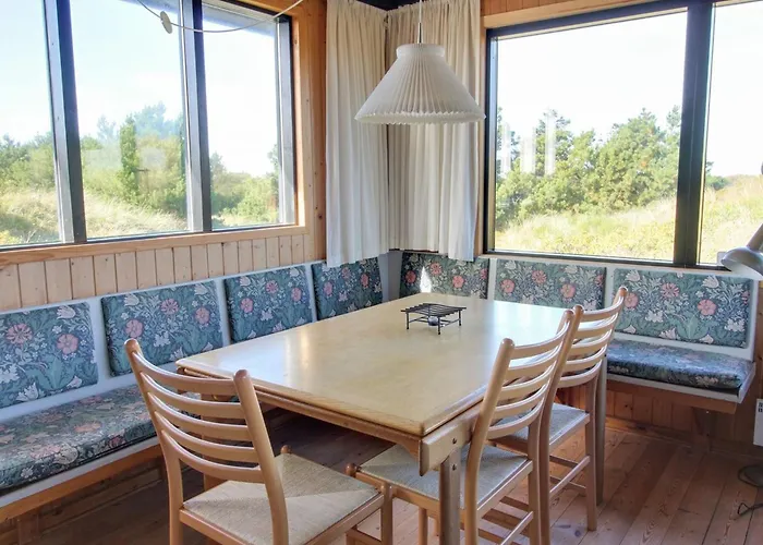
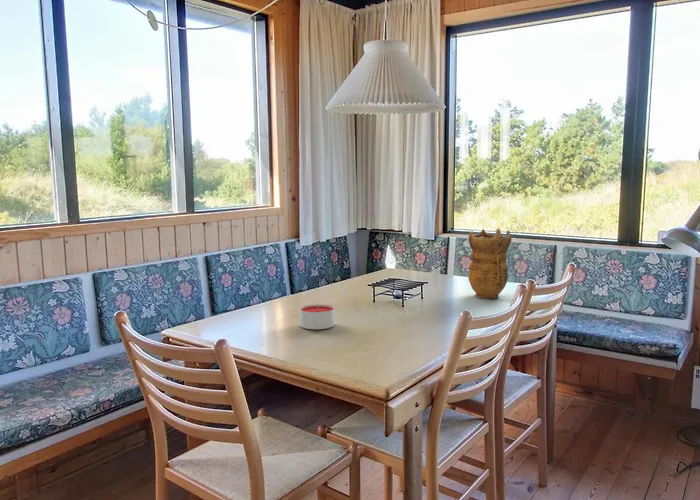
+ vase (489, 261)
+ candle (317, 316)
